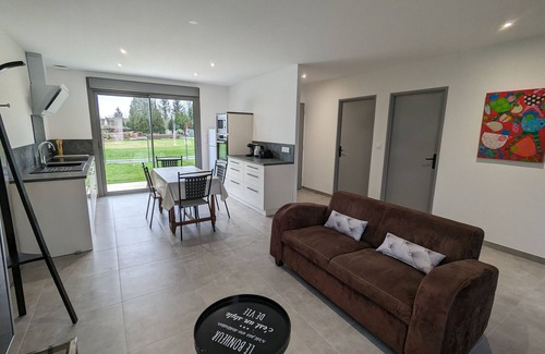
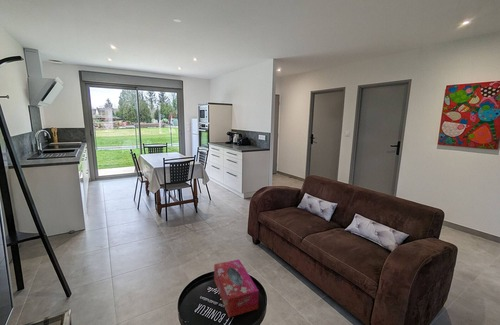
+ tissue box (234, 284)
